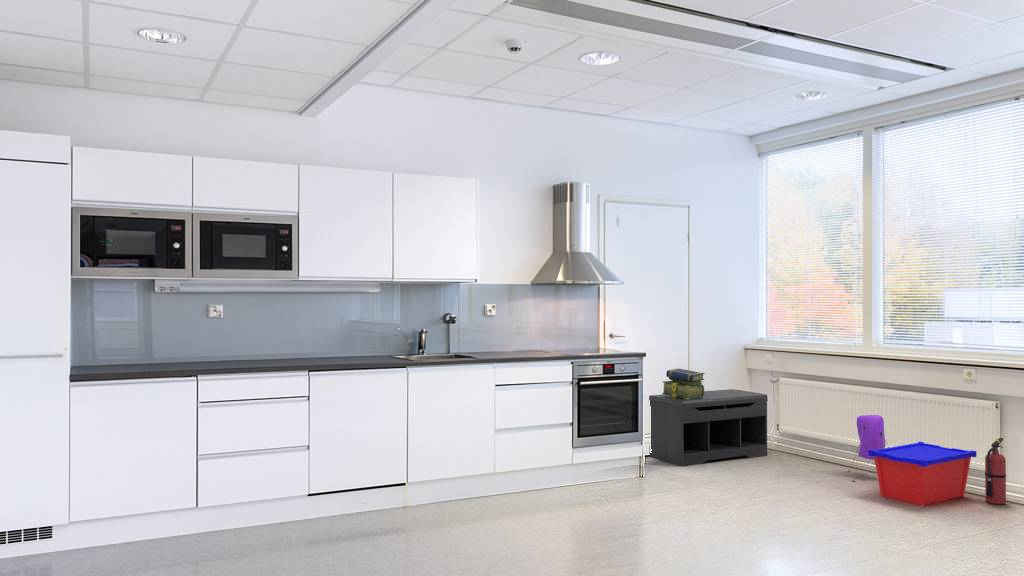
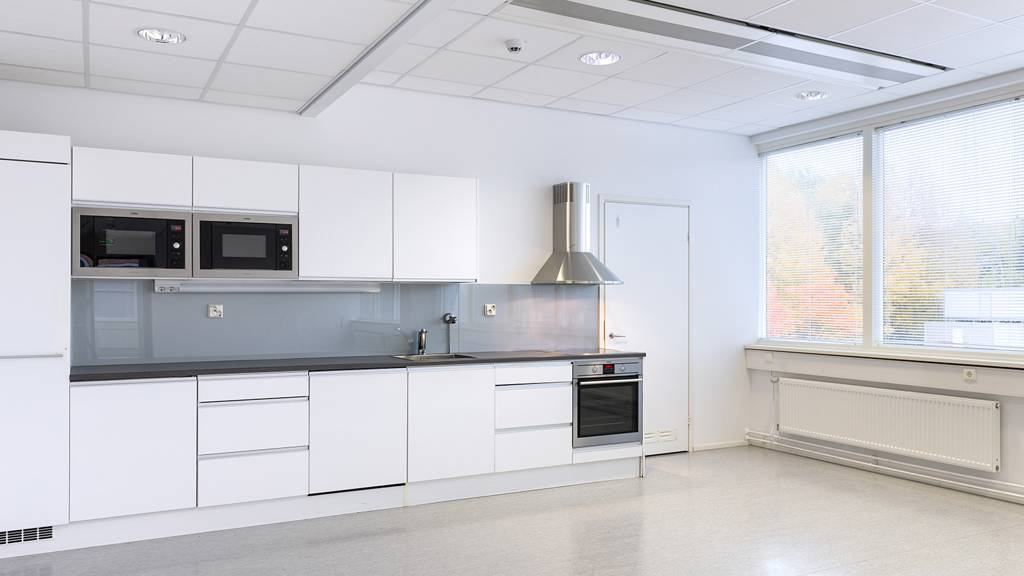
- stack of books (684, 383)
- fire extinguisher (994, 470)
- bench (708, 425)
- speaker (865, 446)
- storage bin (922, 473)
